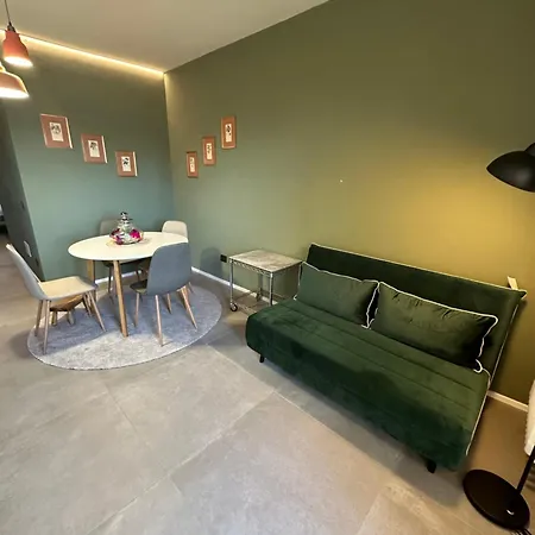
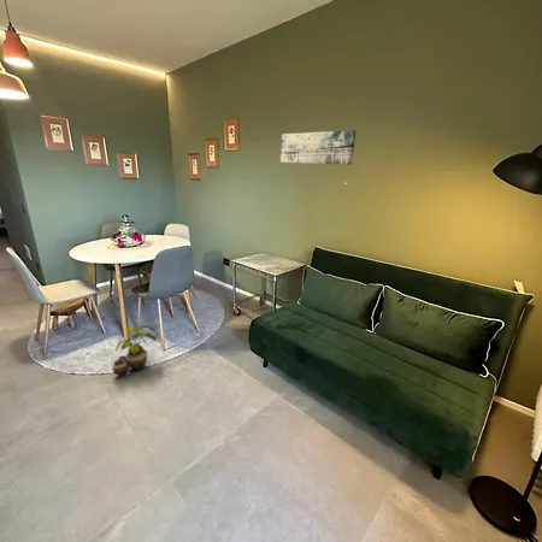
+ potted plant (132, 347)
+ wall art (314, 148)
